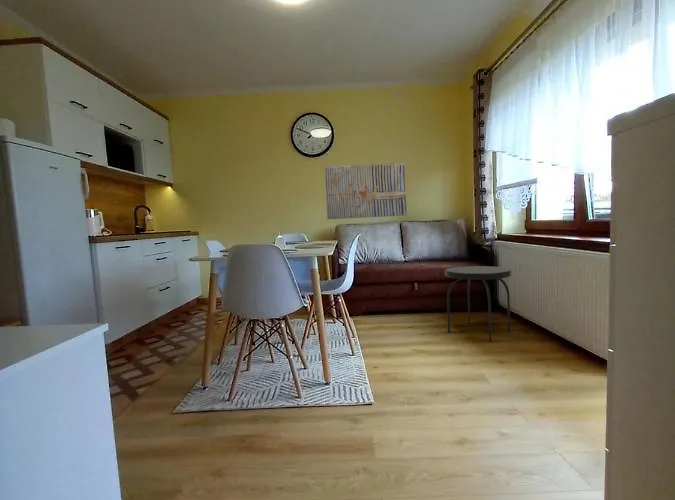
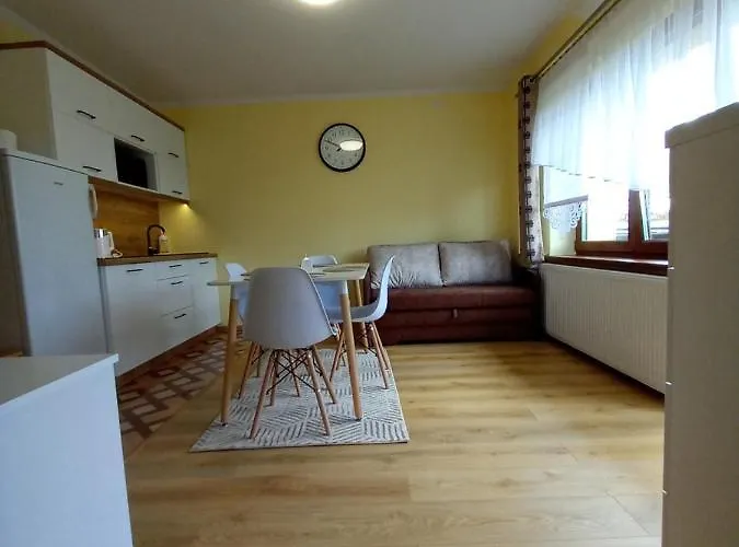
- wall art (365, 191)
- side table (469, 300)
